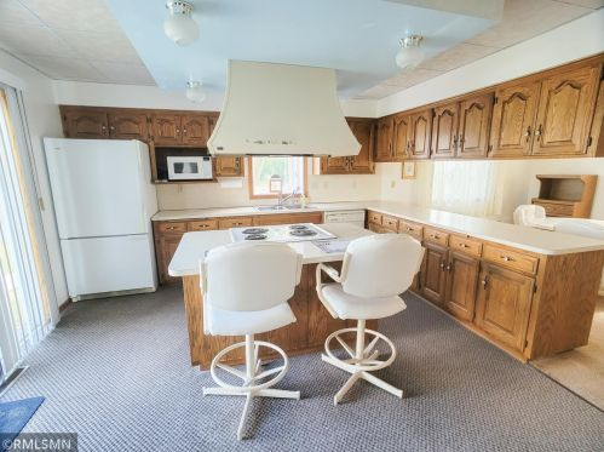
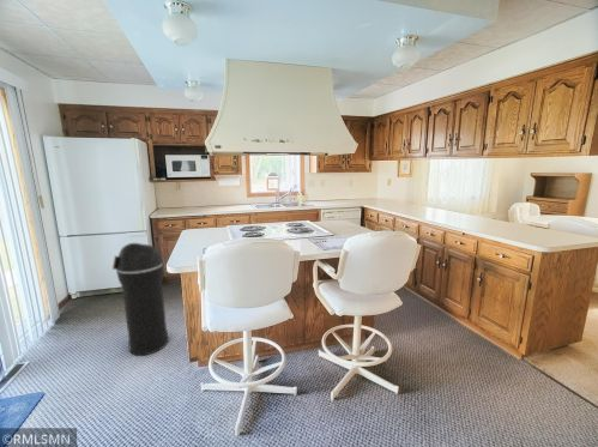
+ trash can (141, 295)
